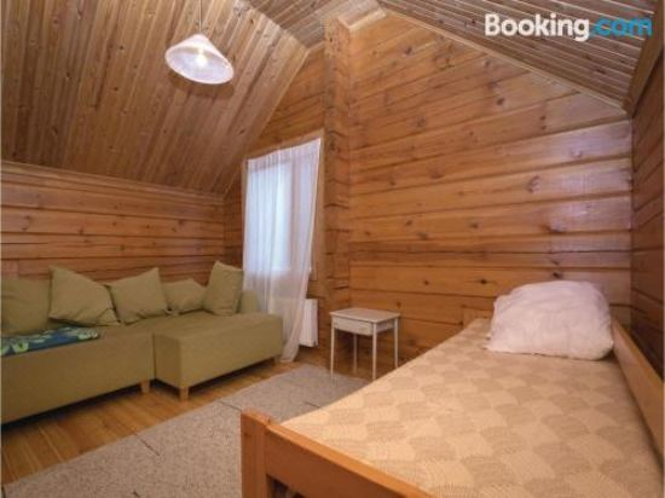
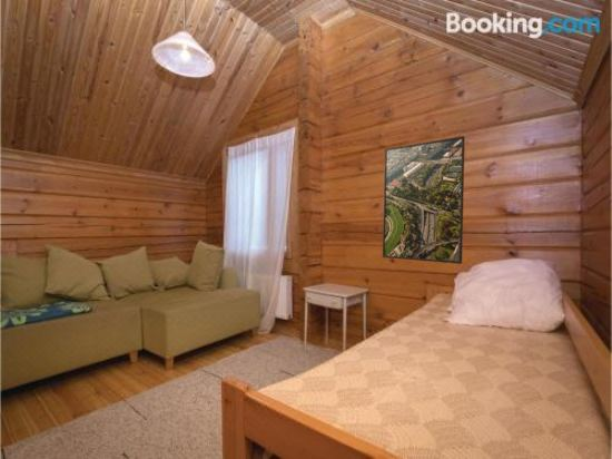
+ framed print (419, 202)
